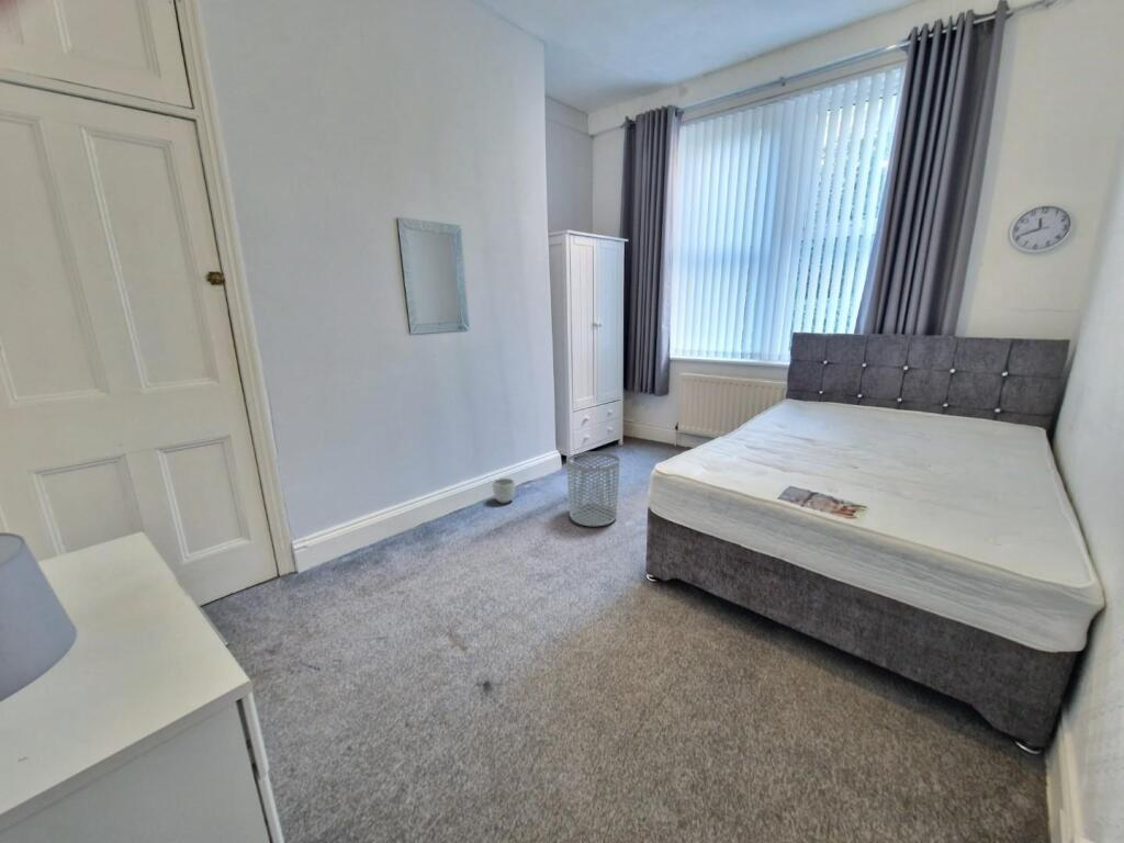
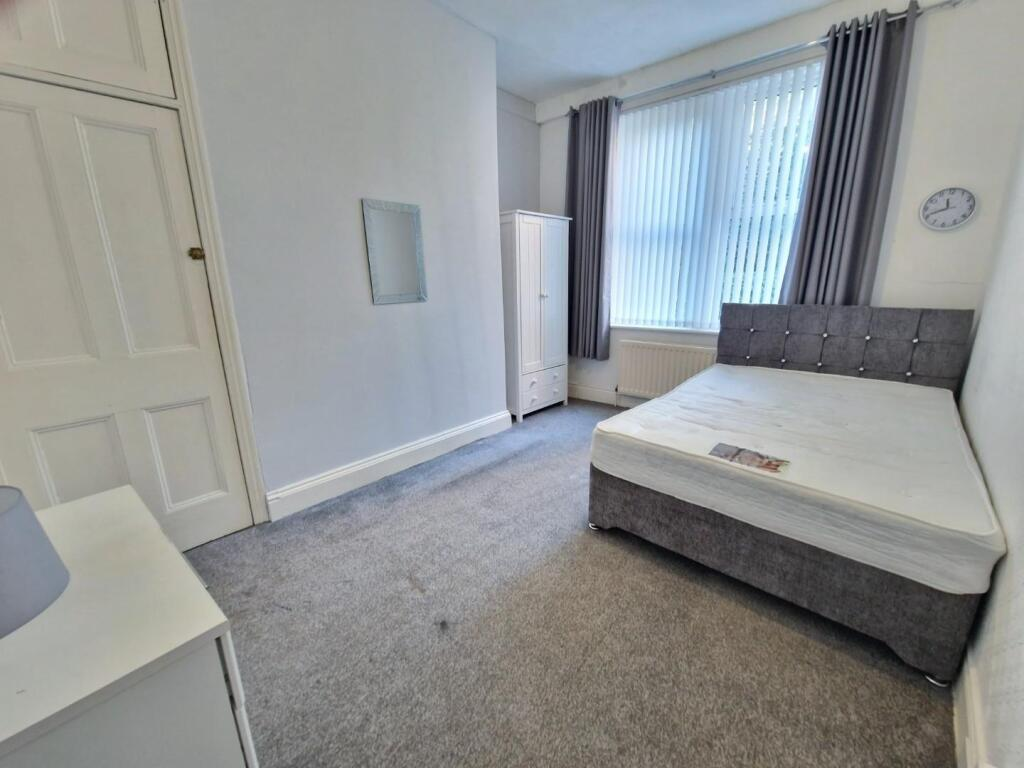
- planter (504, 491)
- waste bin (593, 488)
